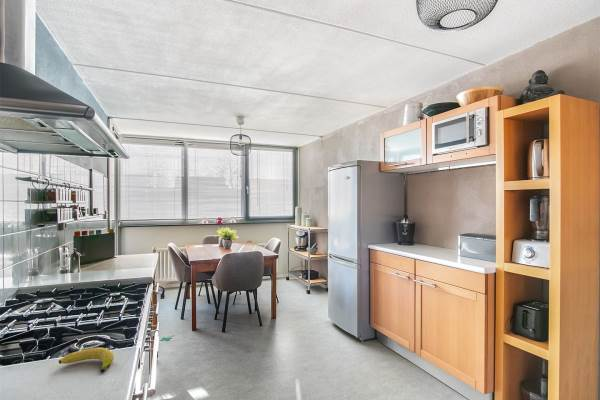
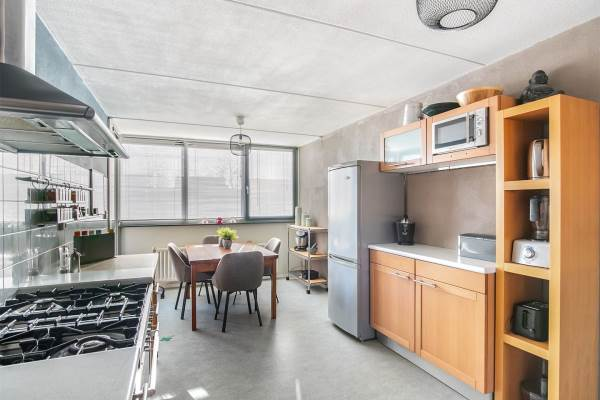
- fruit (89, 358)
